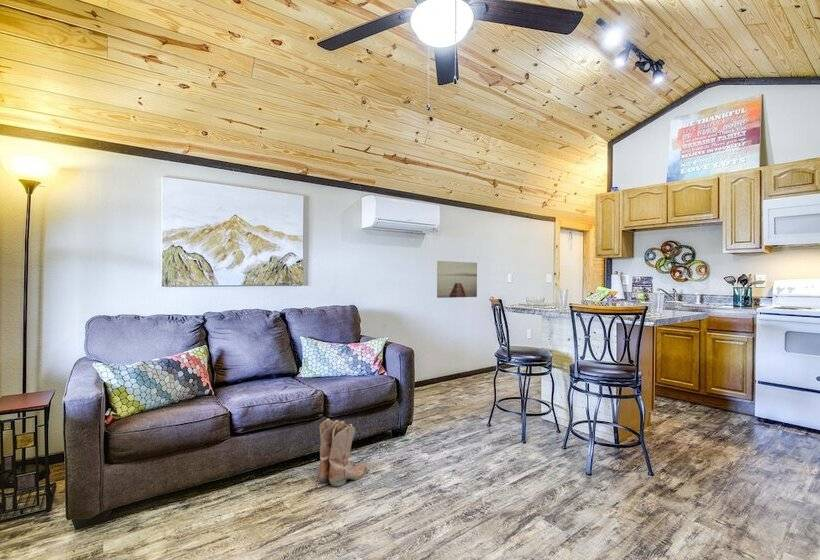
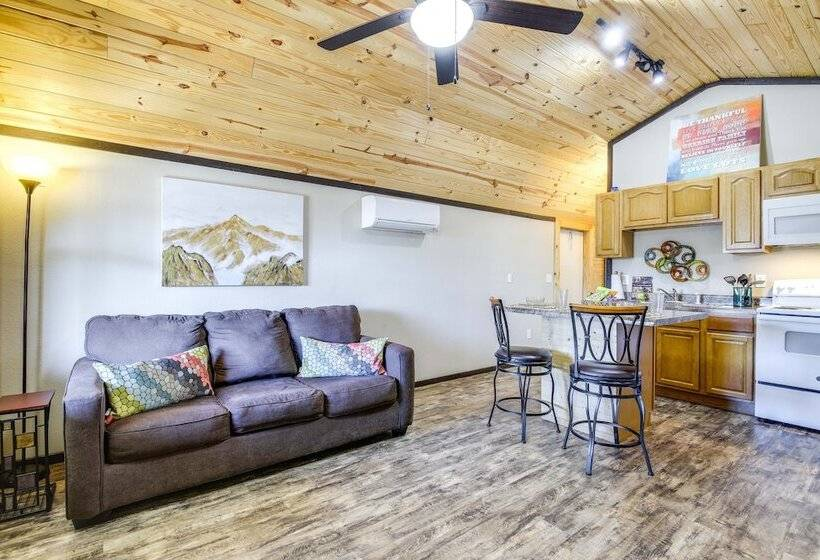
- boots (343, 446)
- wall art (457, 279)
